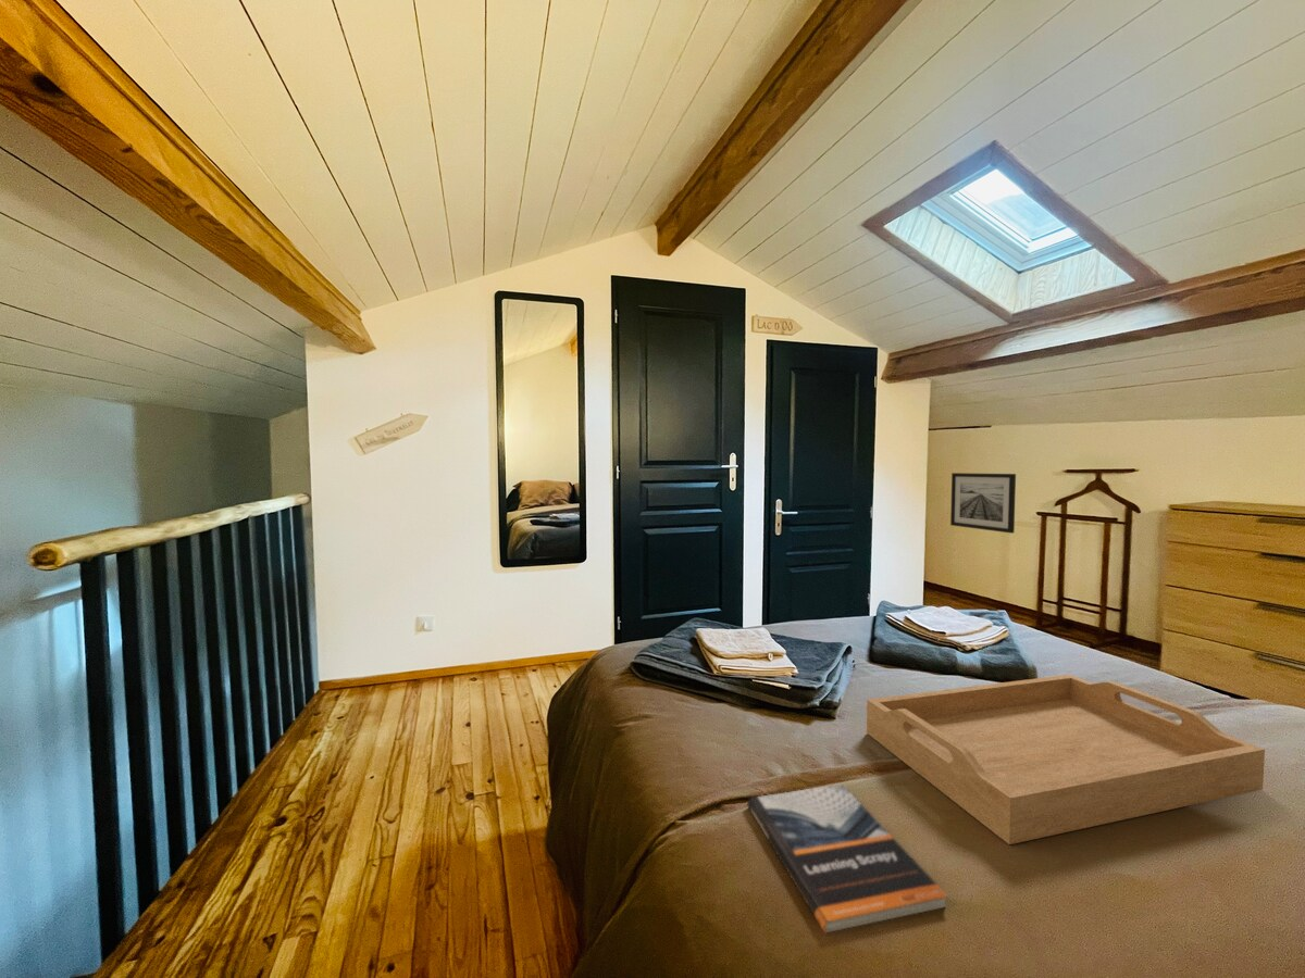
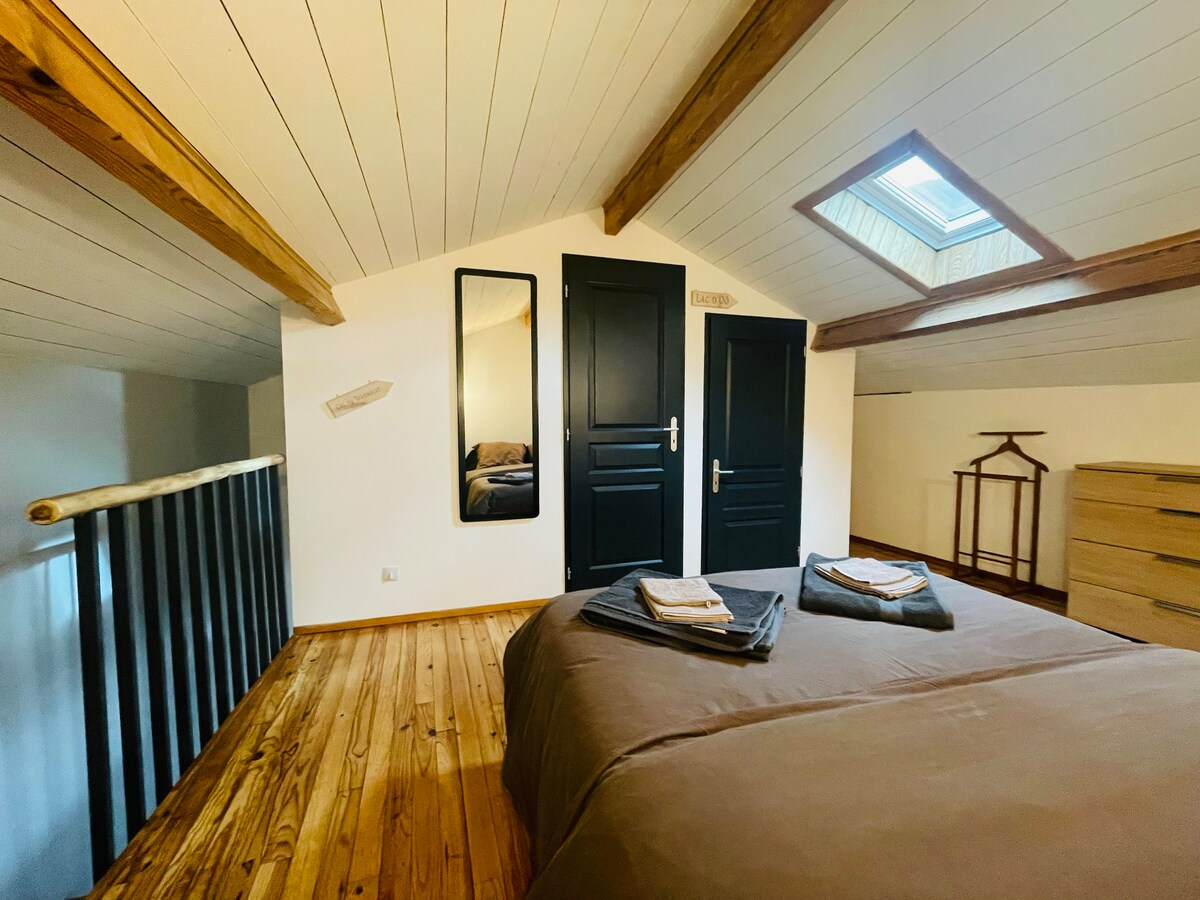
- serving tray (1046, 735)
- book (834, 847)
- wall art (981, 501)
